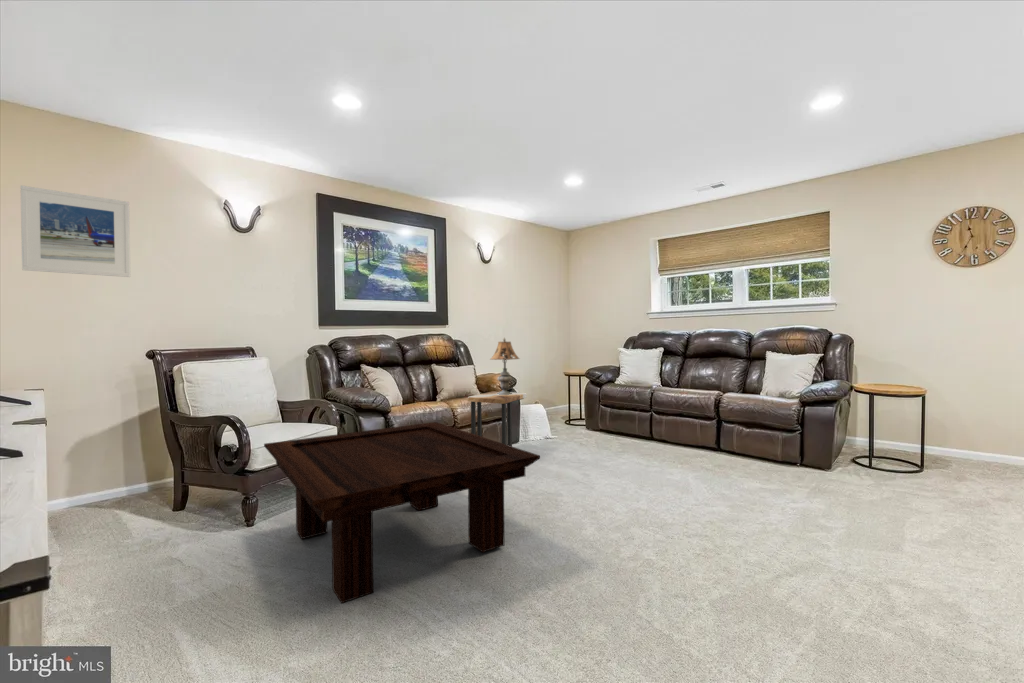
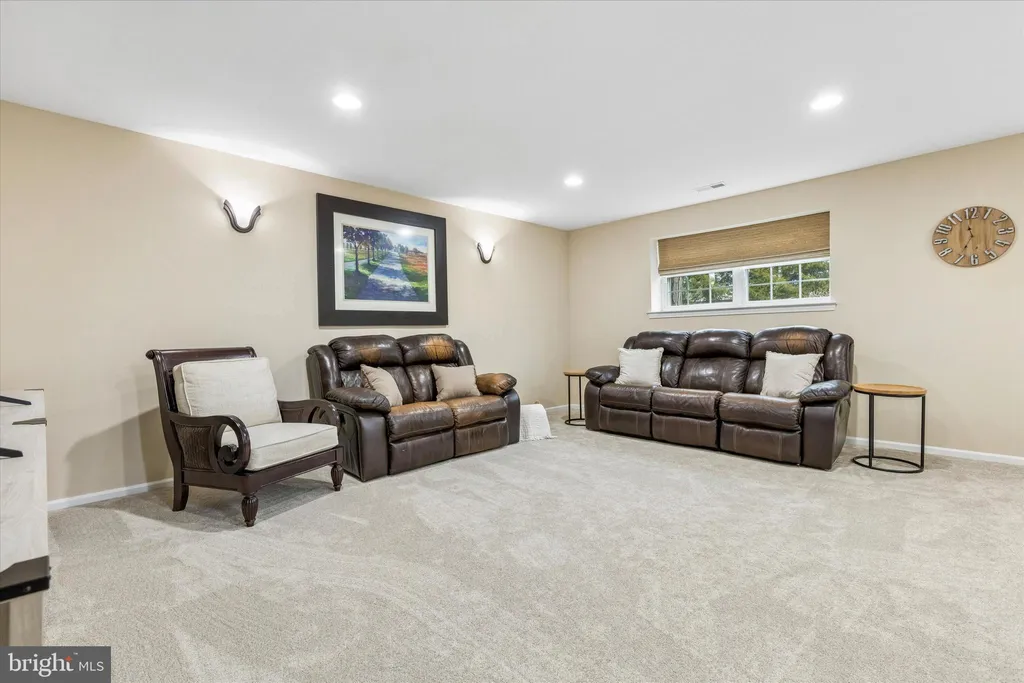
- table lamp (504, 365)
- coffee table (394, 494)
- side table (502, 428)
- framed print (78, 234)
